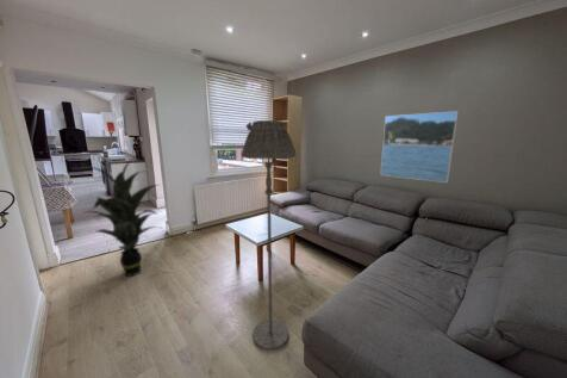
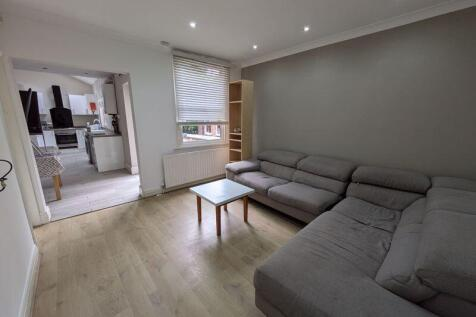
- floor lamp (269, 237)
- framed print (415, 147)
- indoor plant (130, 218)
